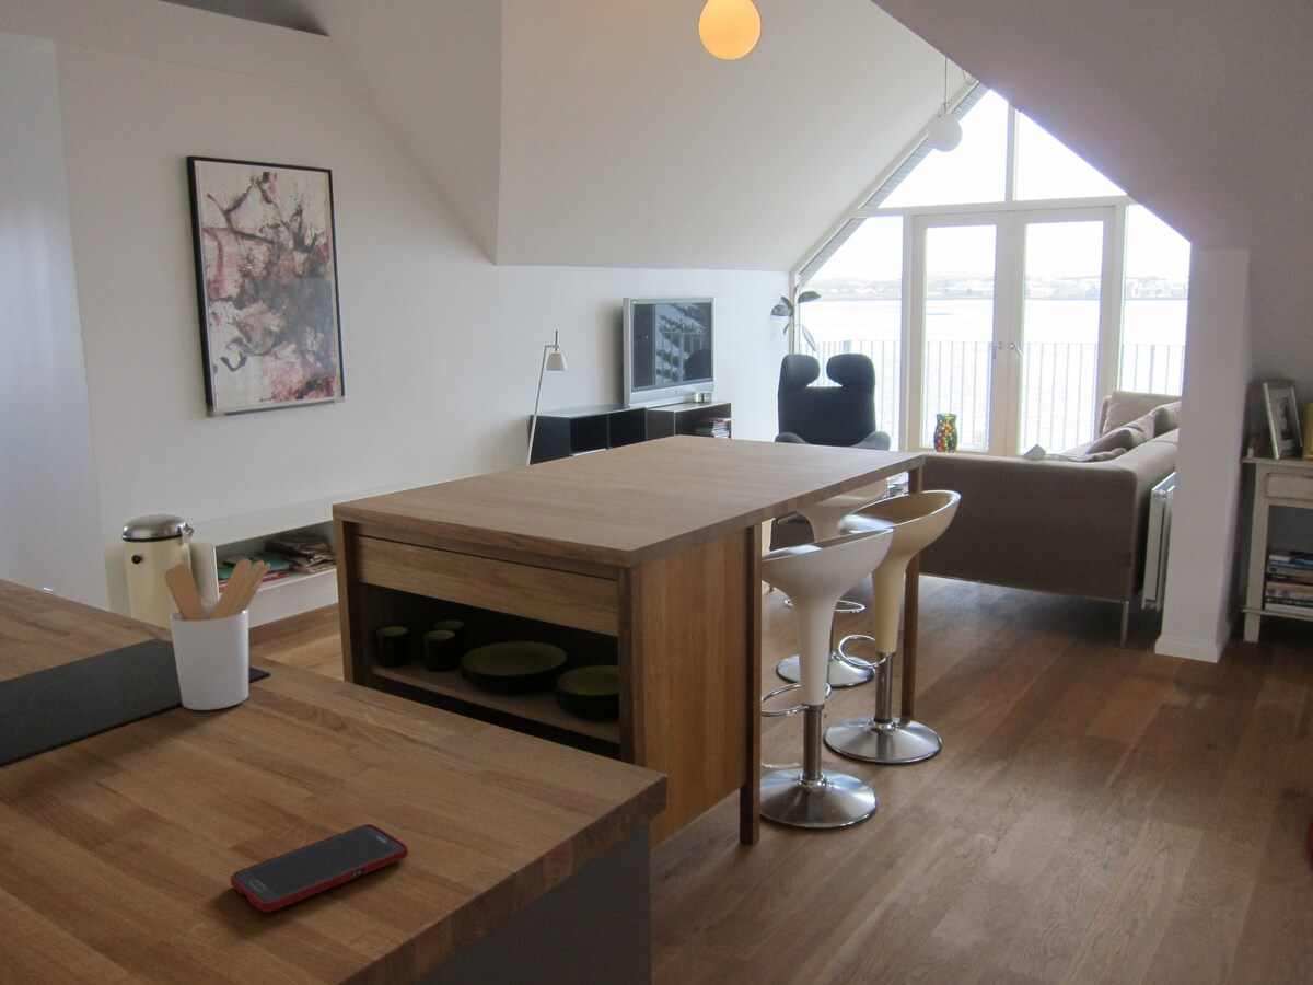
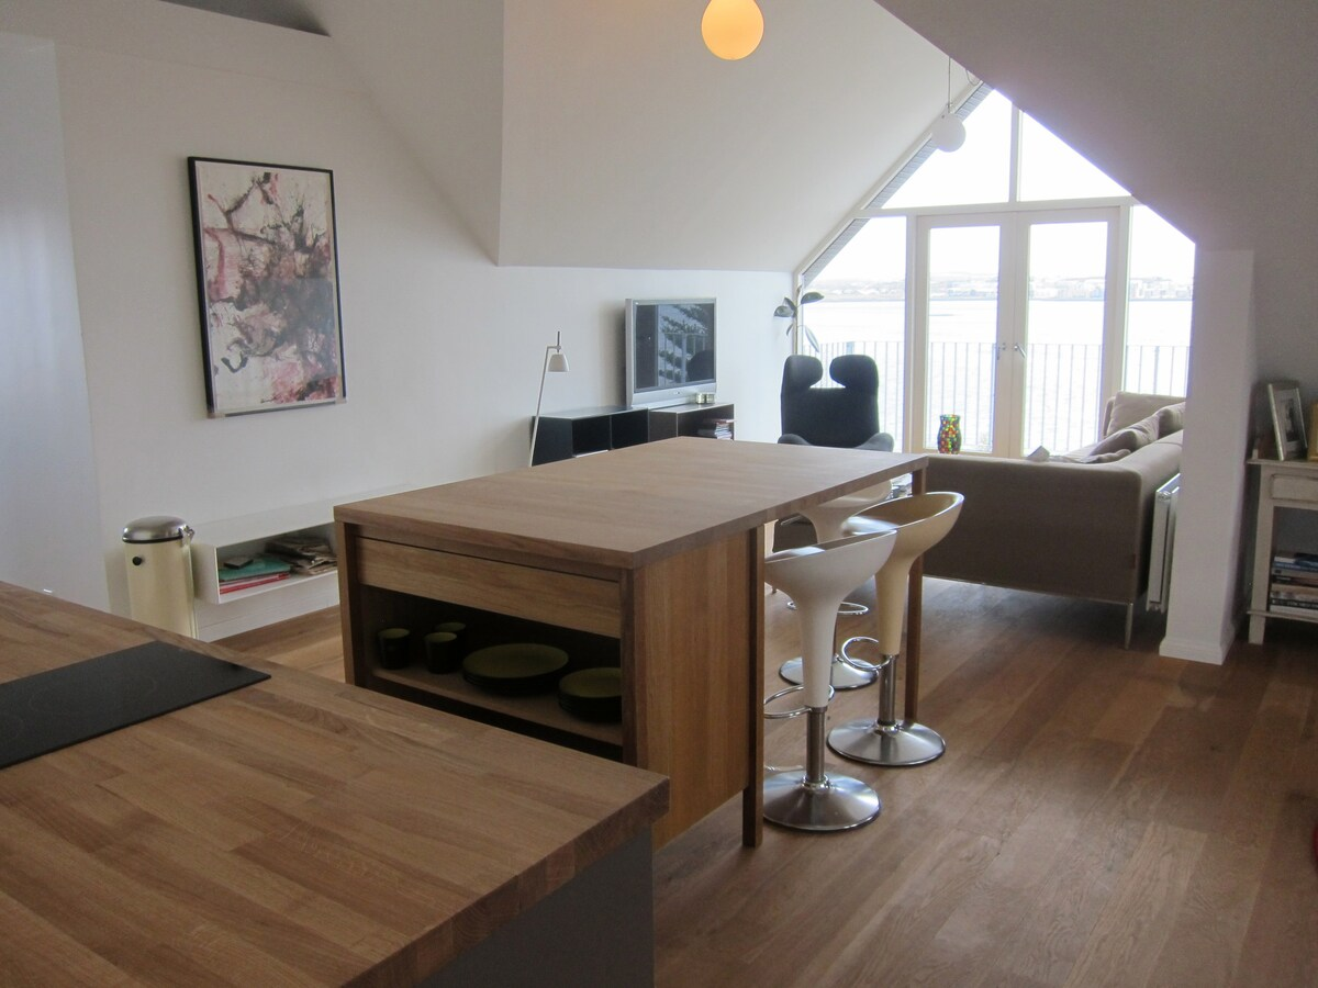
- cell phone (322, 865)
- utensil holder (225, 628)
